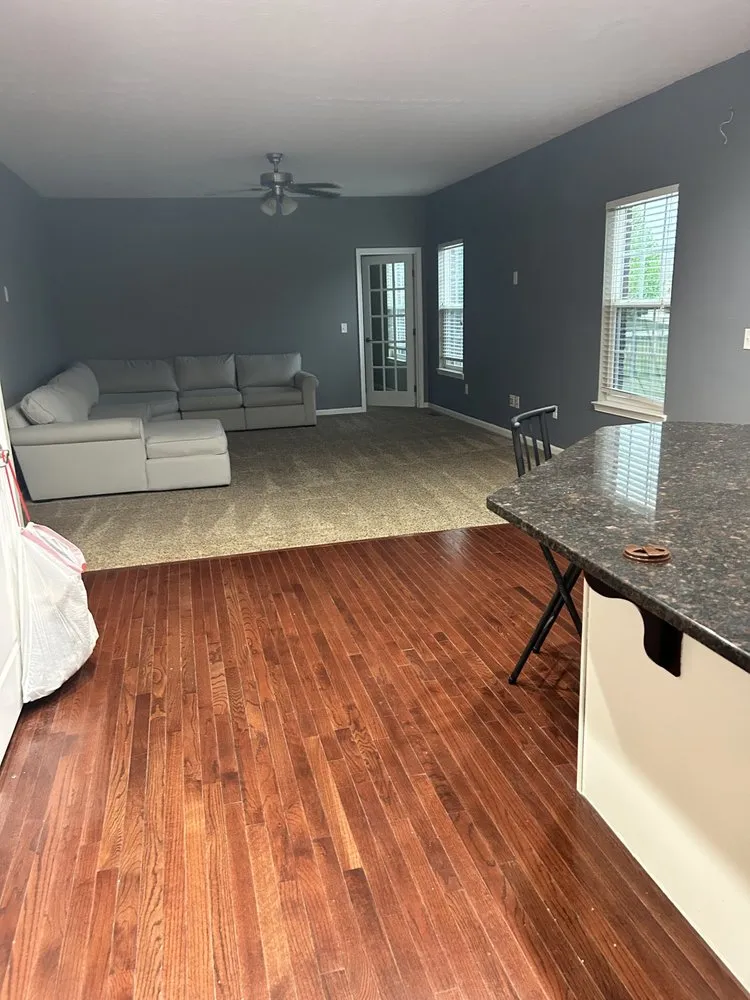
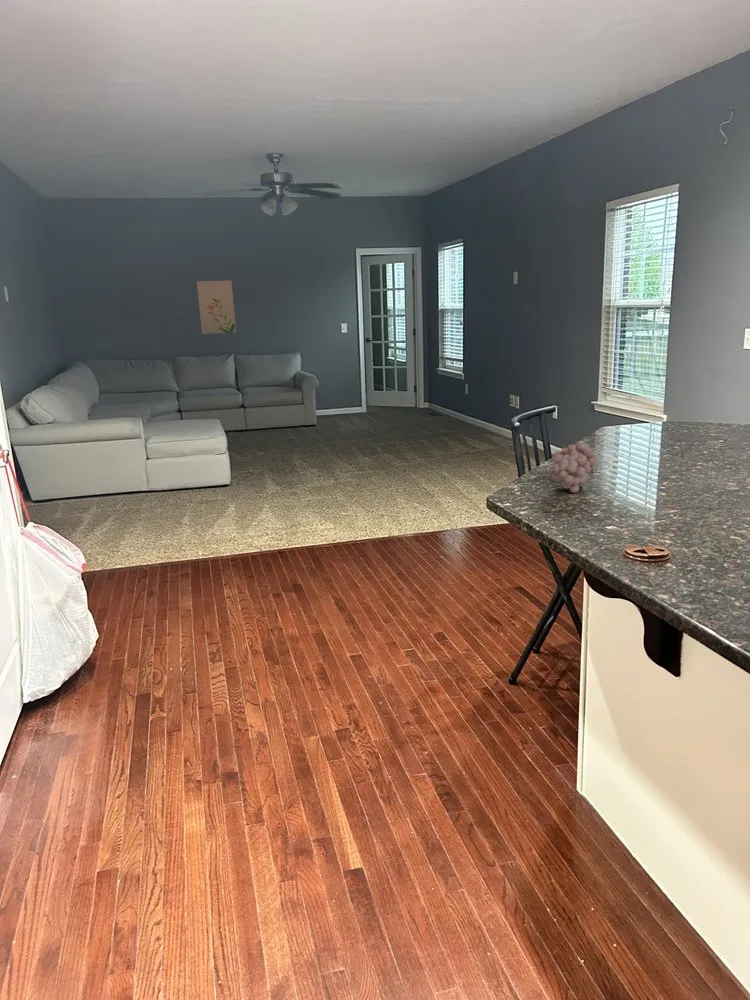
+ wall art (216, 307)
+ fruit (572, 467)
